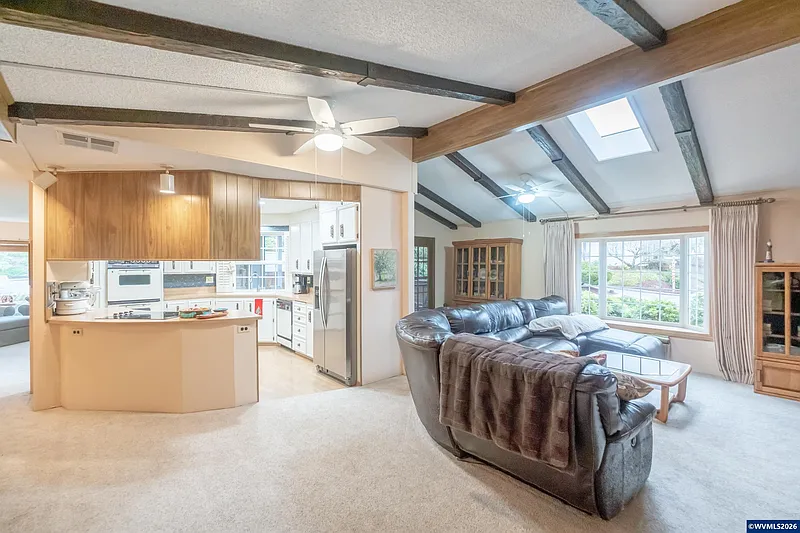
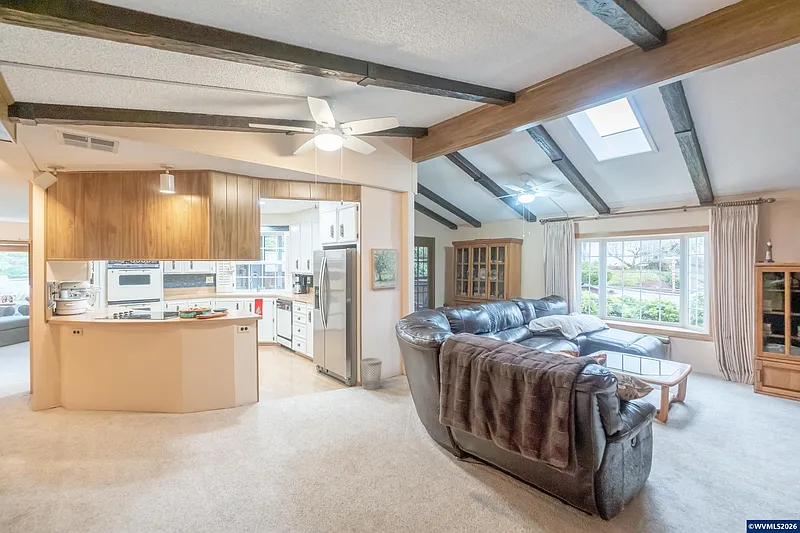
+ wastebasket (371, 373)
